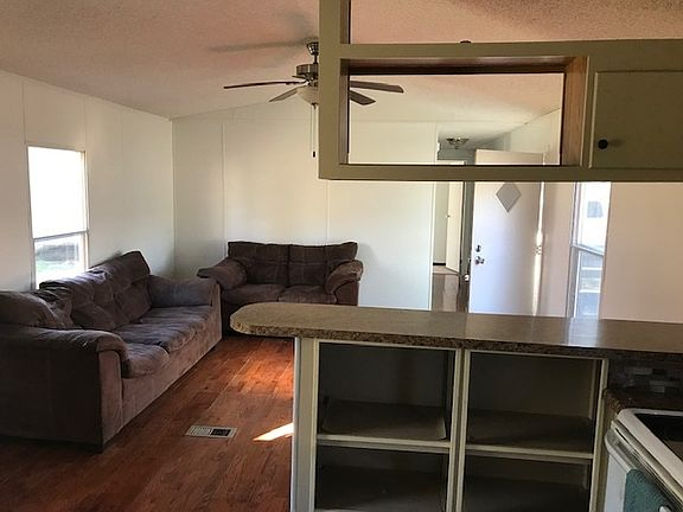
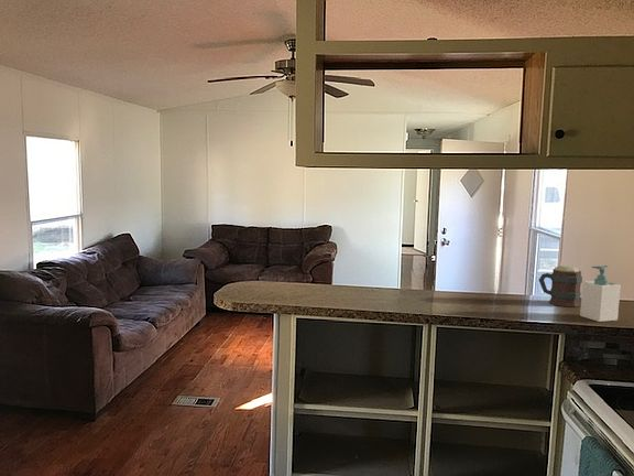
+ soap bottle (600, 292)
+ mug (559, 284)
